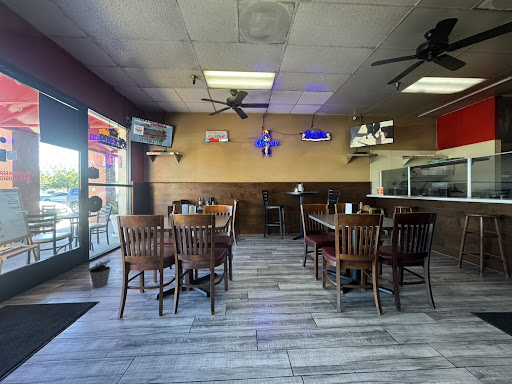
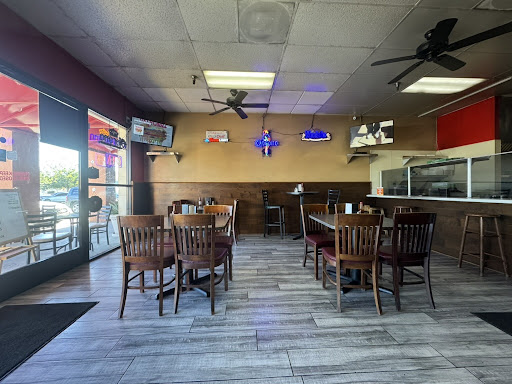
- trash can (99, 273)
